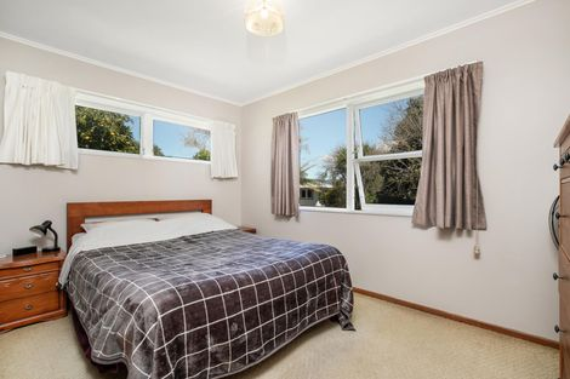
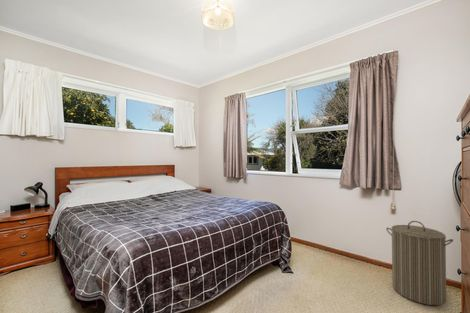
+ laundry hamper (417, 256)
